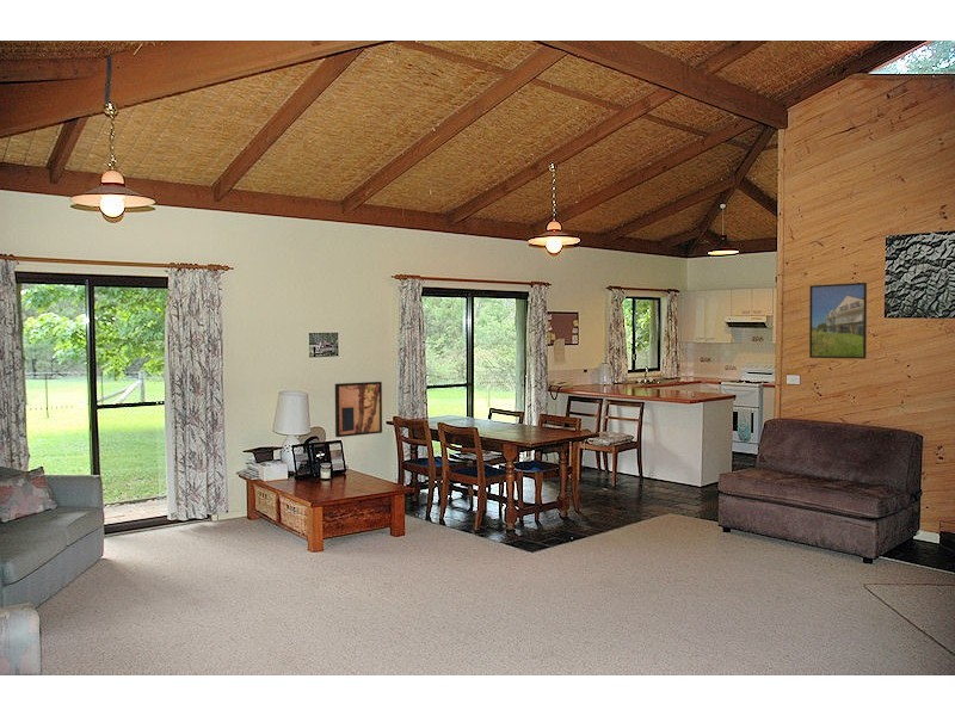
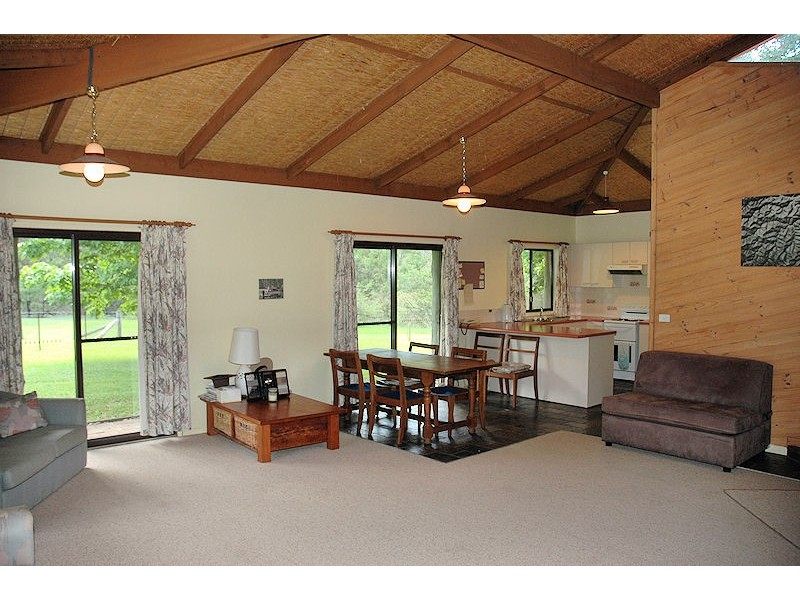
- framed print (837, 321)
- wall art (358, 408)
